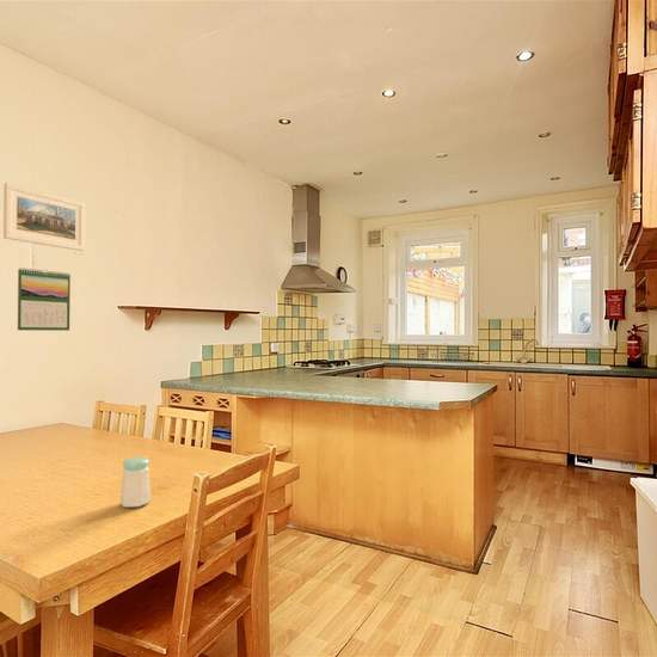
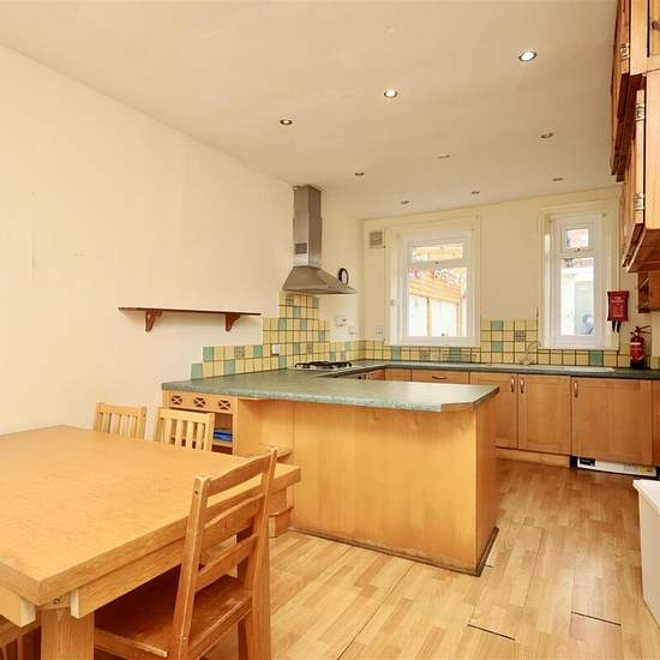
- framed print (47, 219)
- salt shaker (135, 480)
- calendar (44, 300)
